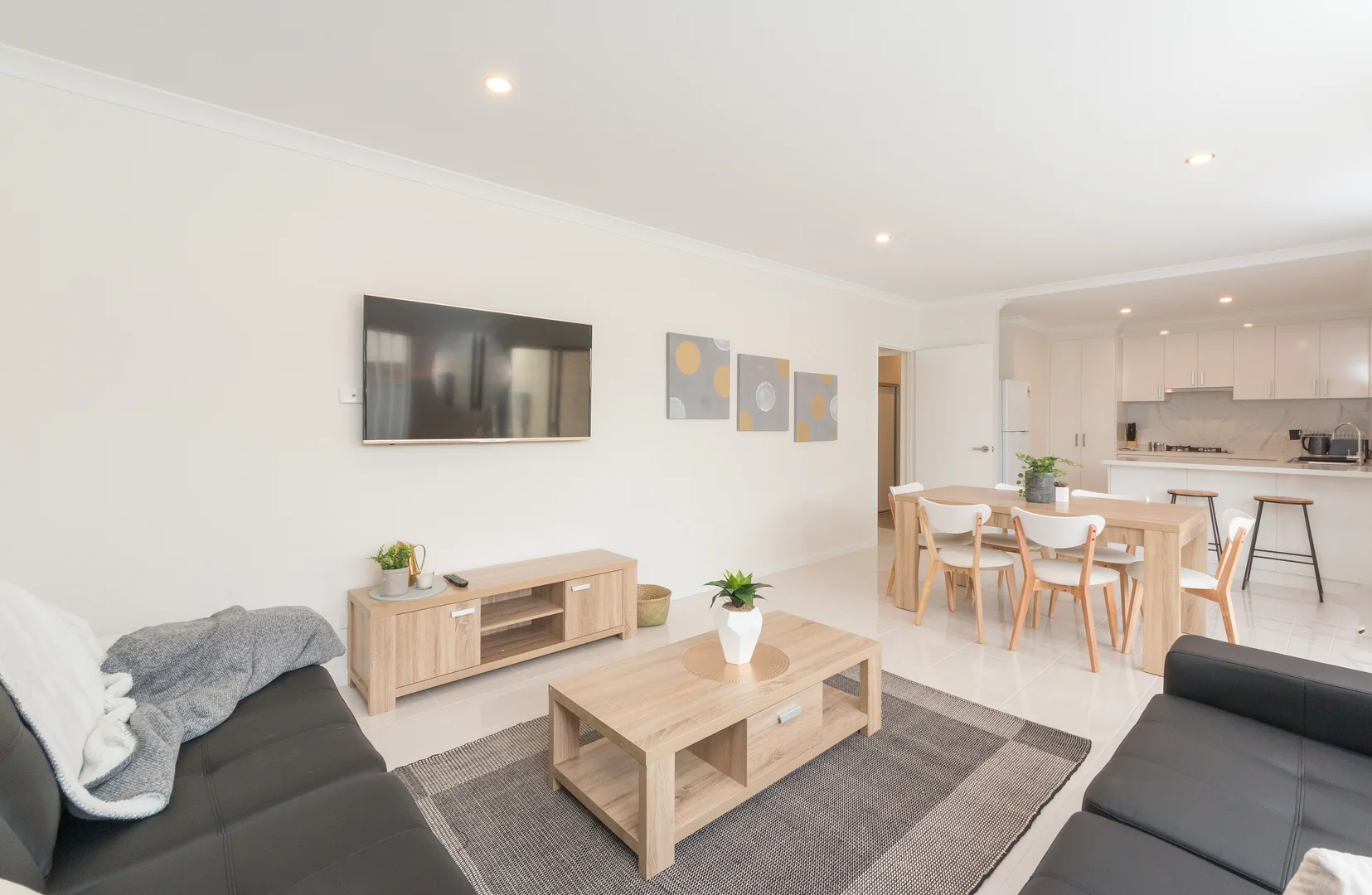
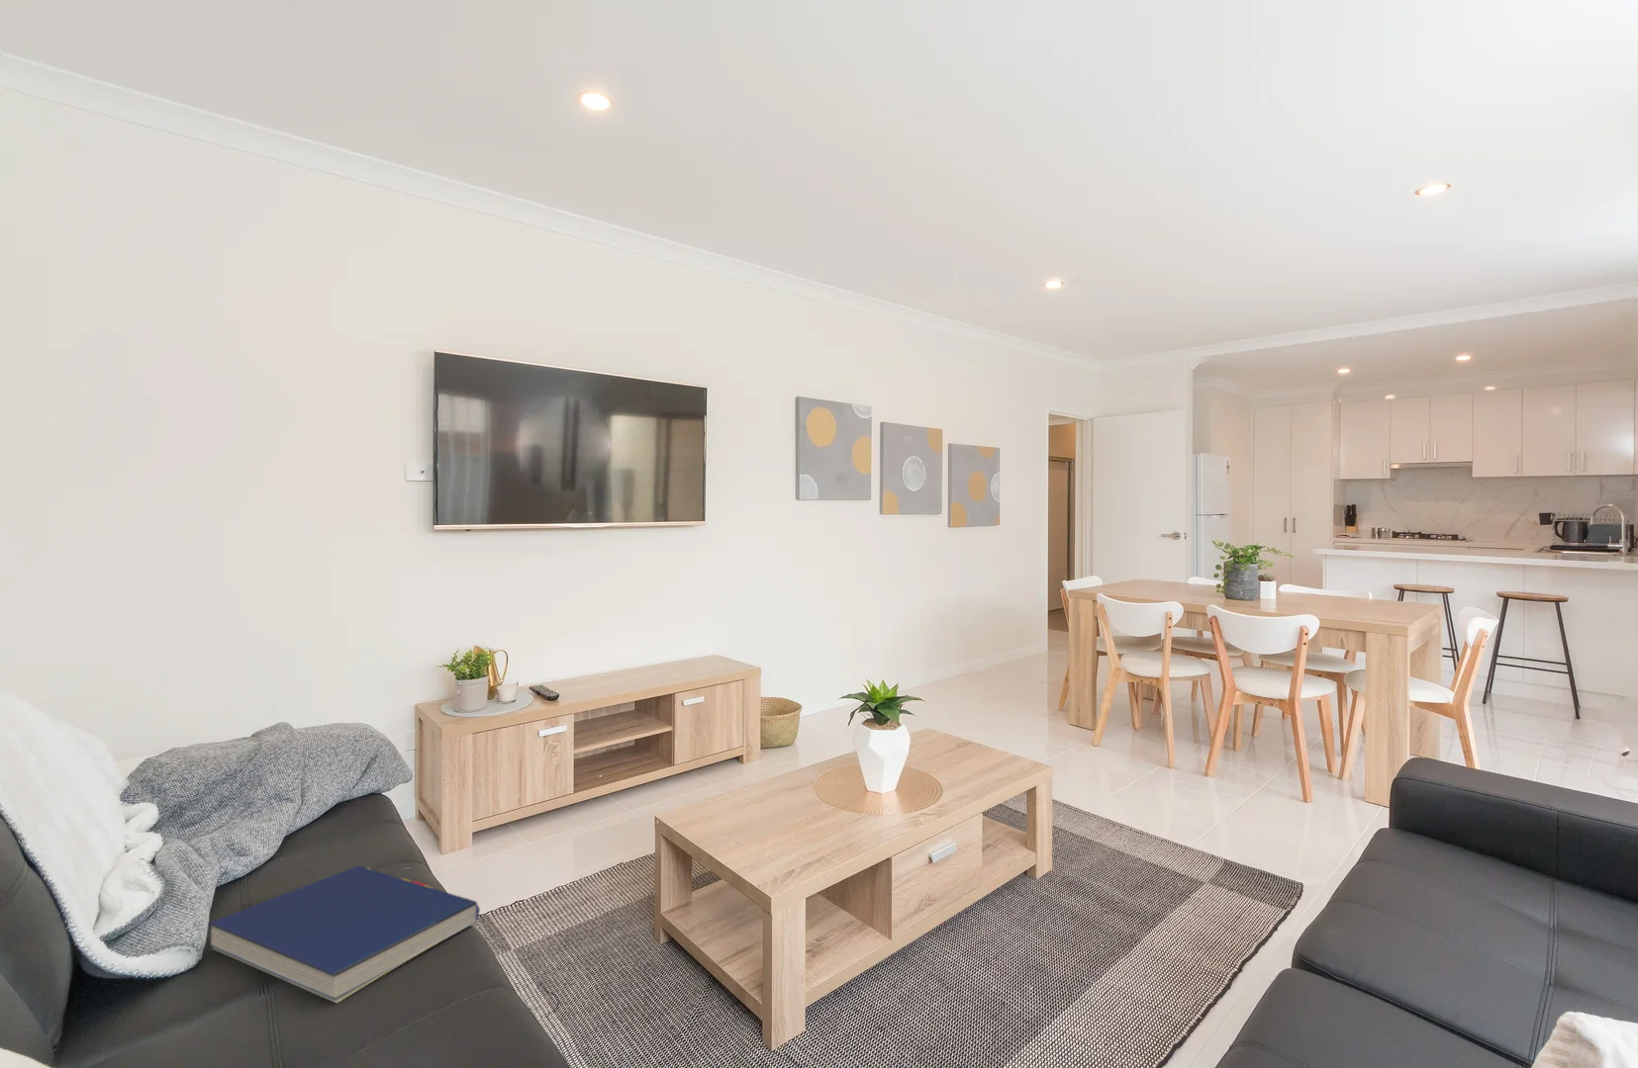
+ book (353, 920)
